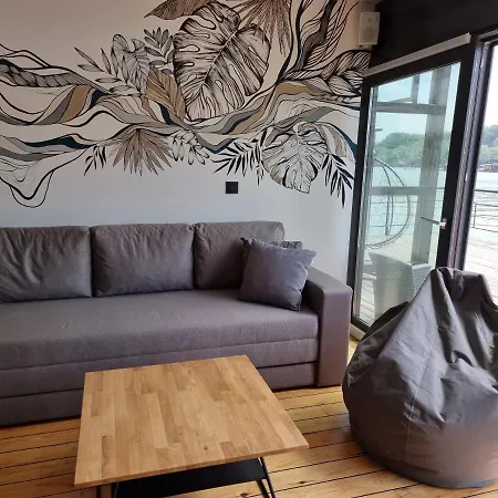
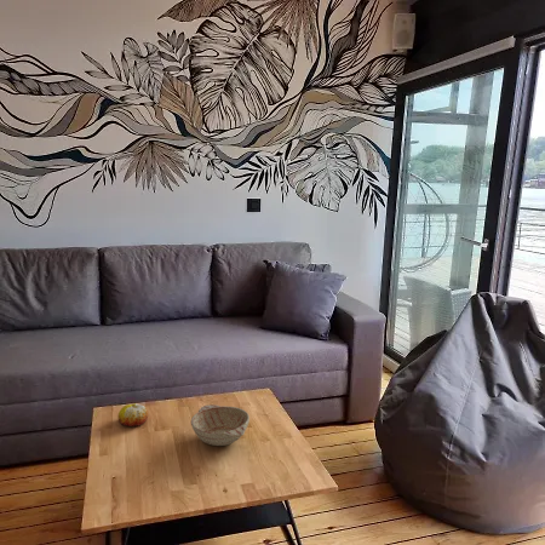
+ decorative bowl (219, 428)
+ fruit (133, 413)
